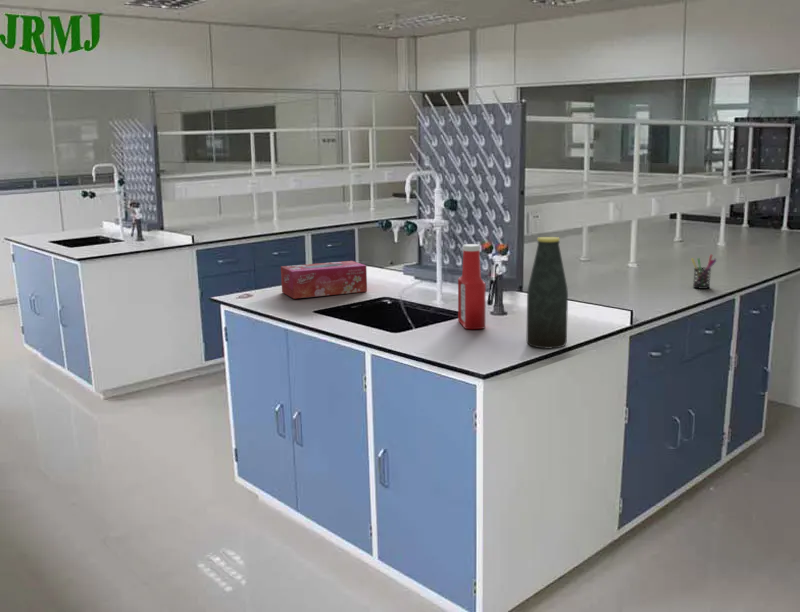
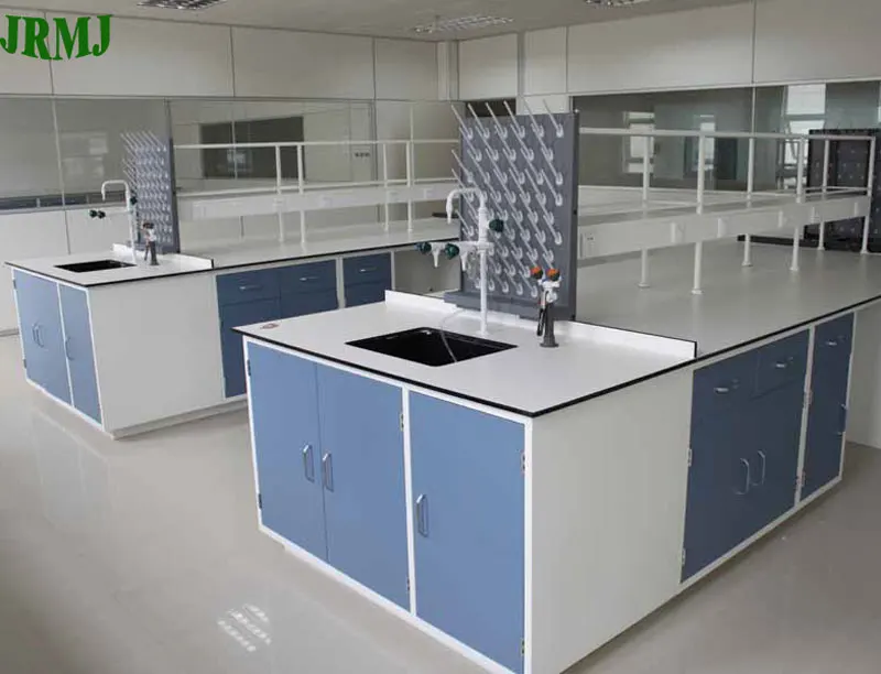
- soap bottle (471, 285)
- bottle (547, 291)
- pen holder (702, 270)
- tissue box (323, 278)
